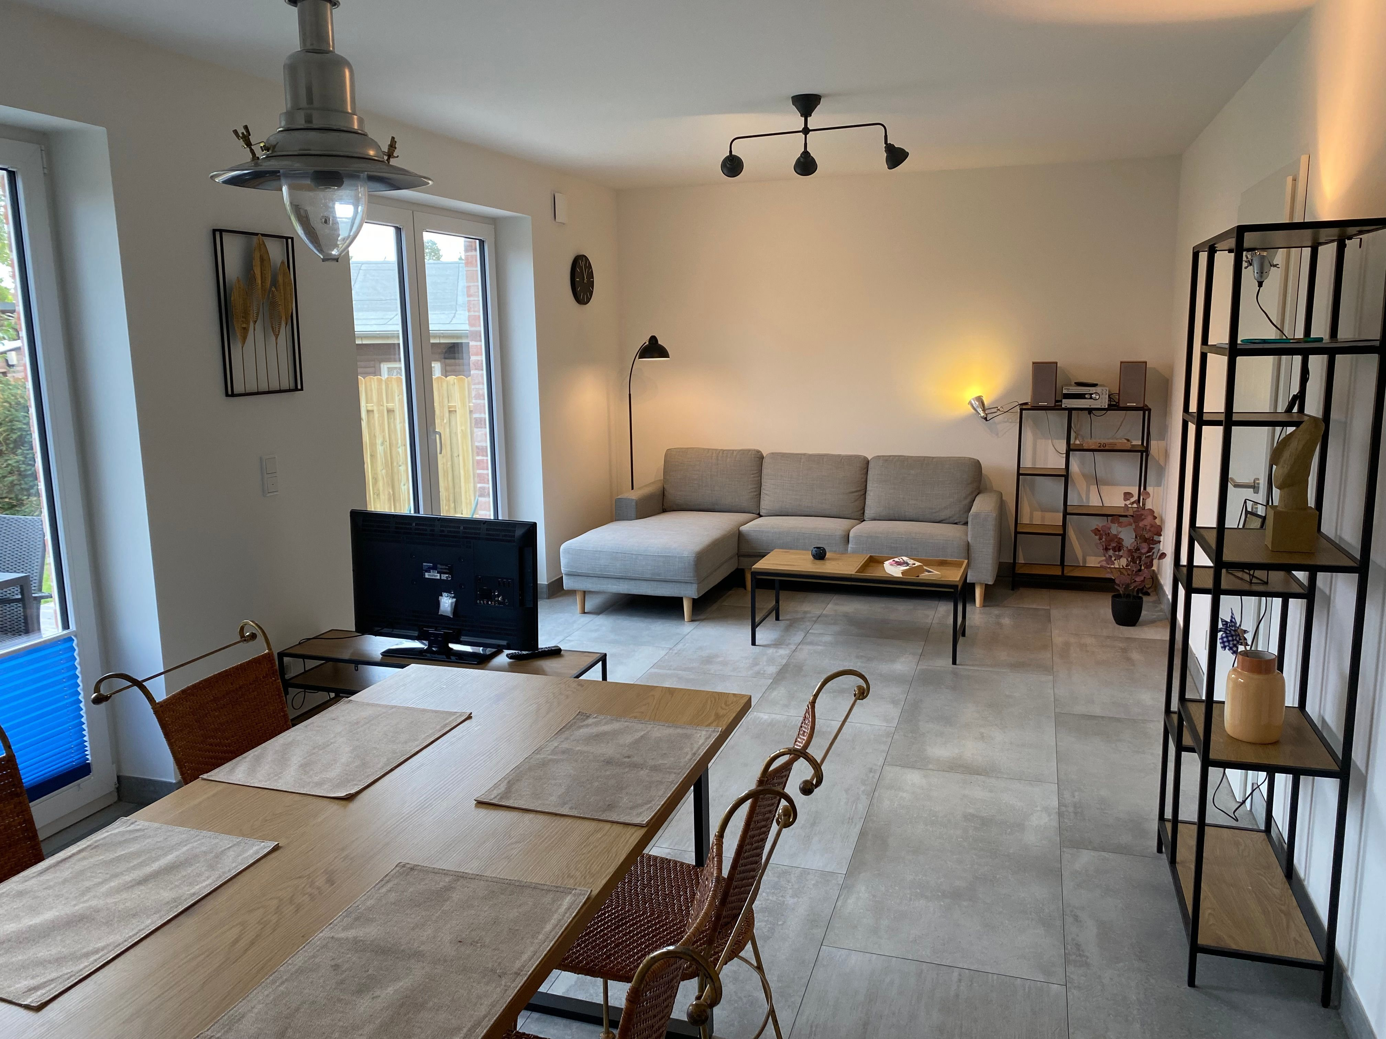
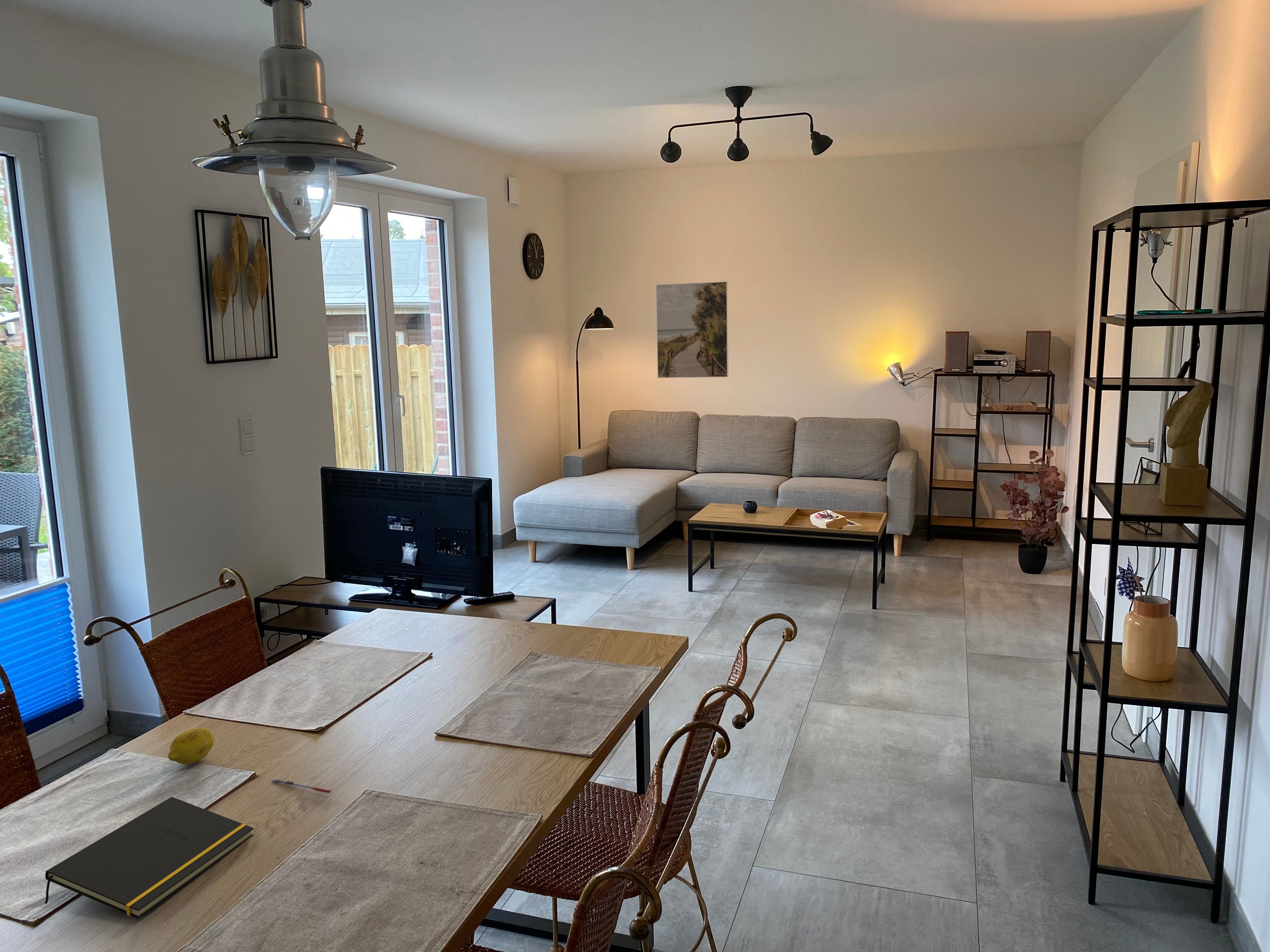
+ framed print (692, 331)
+ notepad (156, 852)
+ fruit (191, 746)
+ pen (300, 785)
